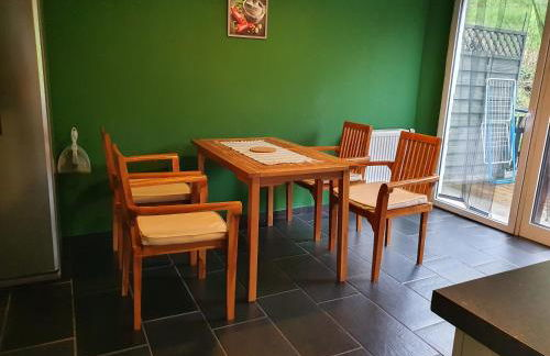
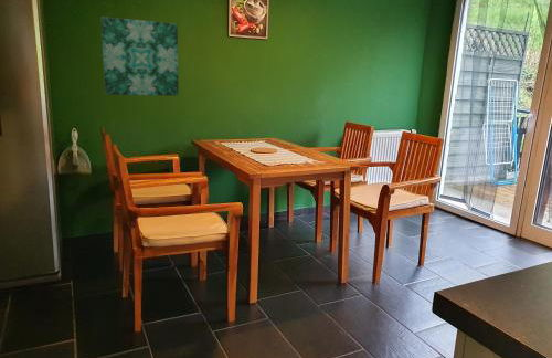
+ wall art (141, 59)
